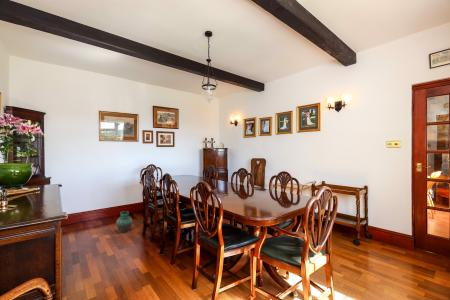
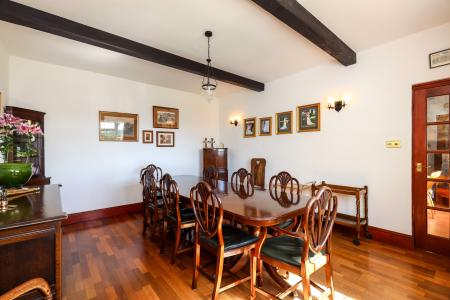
- vase (124, 221)
